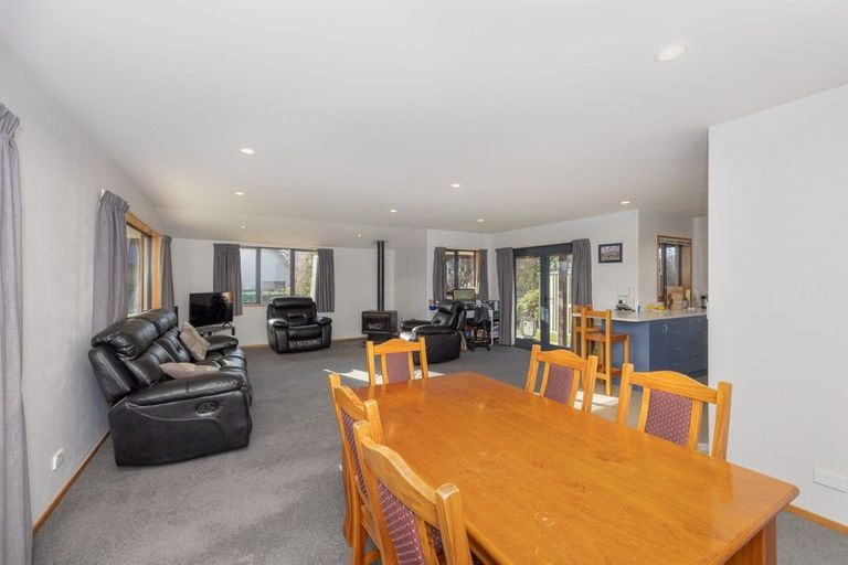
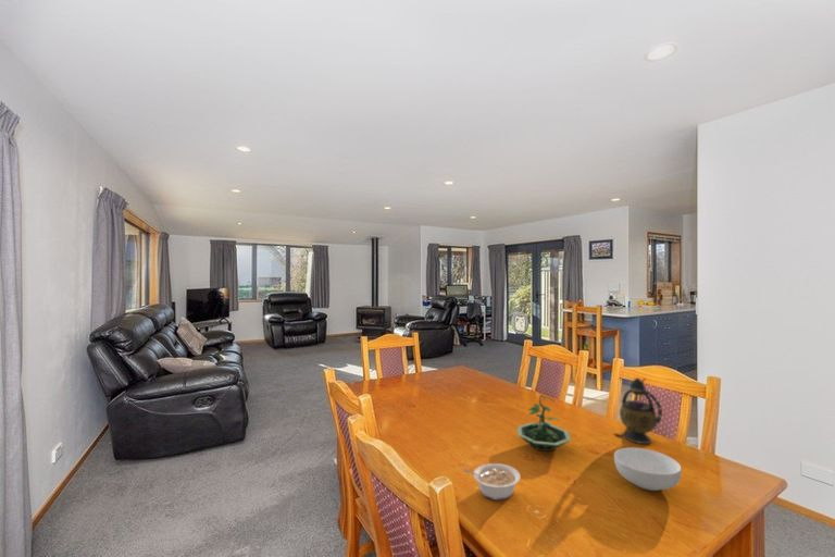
+ cereal bowl (646, 471)
+ terrarium (543, 405)
+ legume (495, 481)
+ teapot (633, 409)
